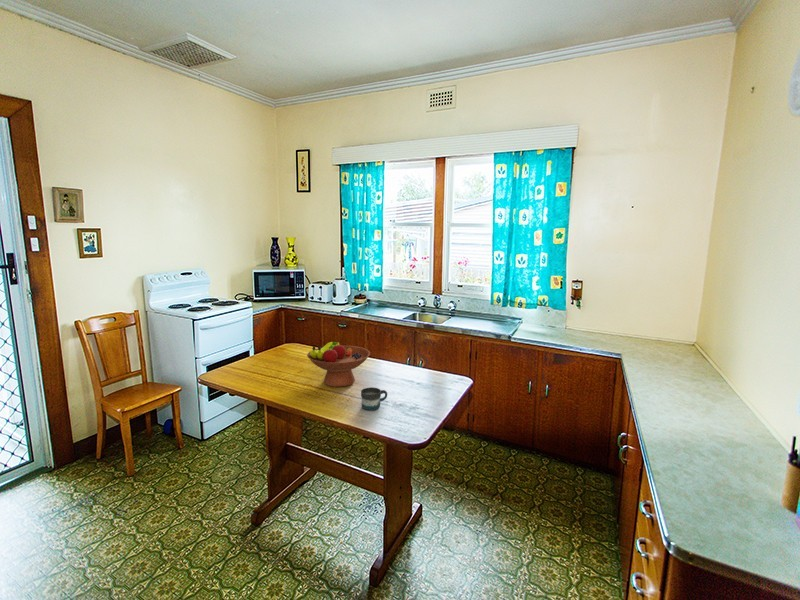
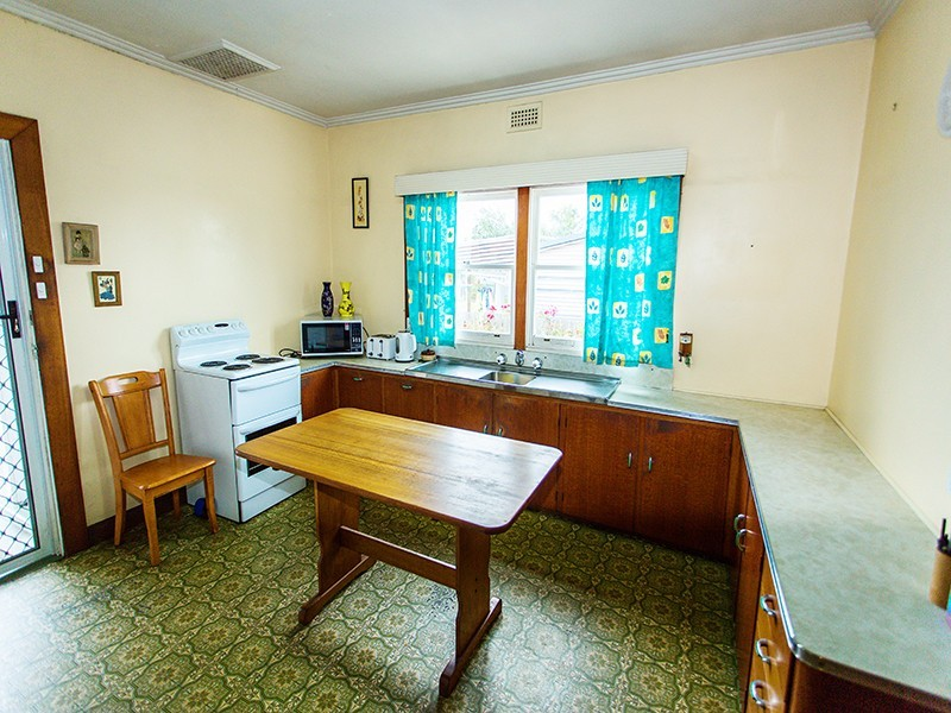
- mug (372, 398)
- fruit bowl (339, 362)
